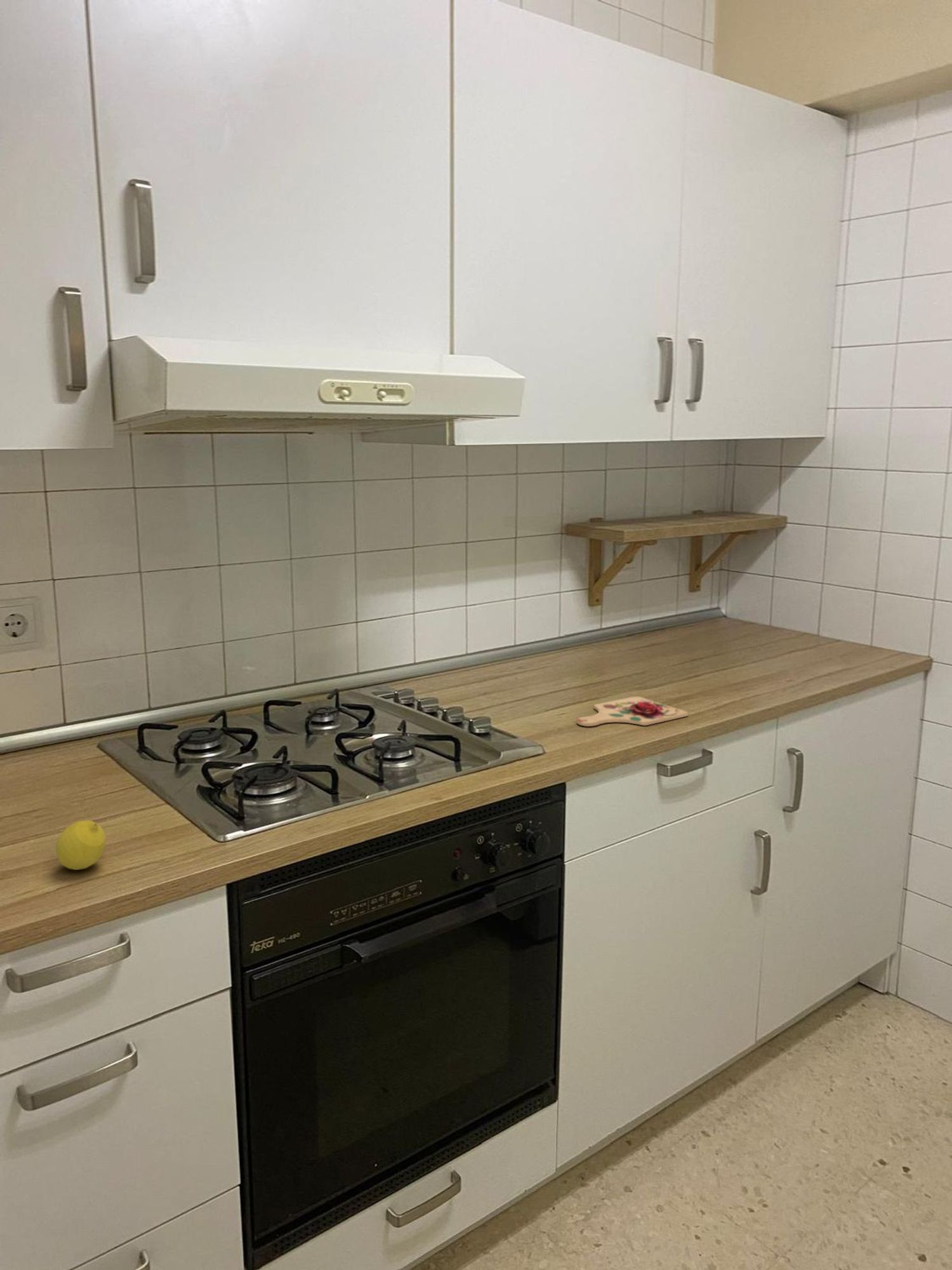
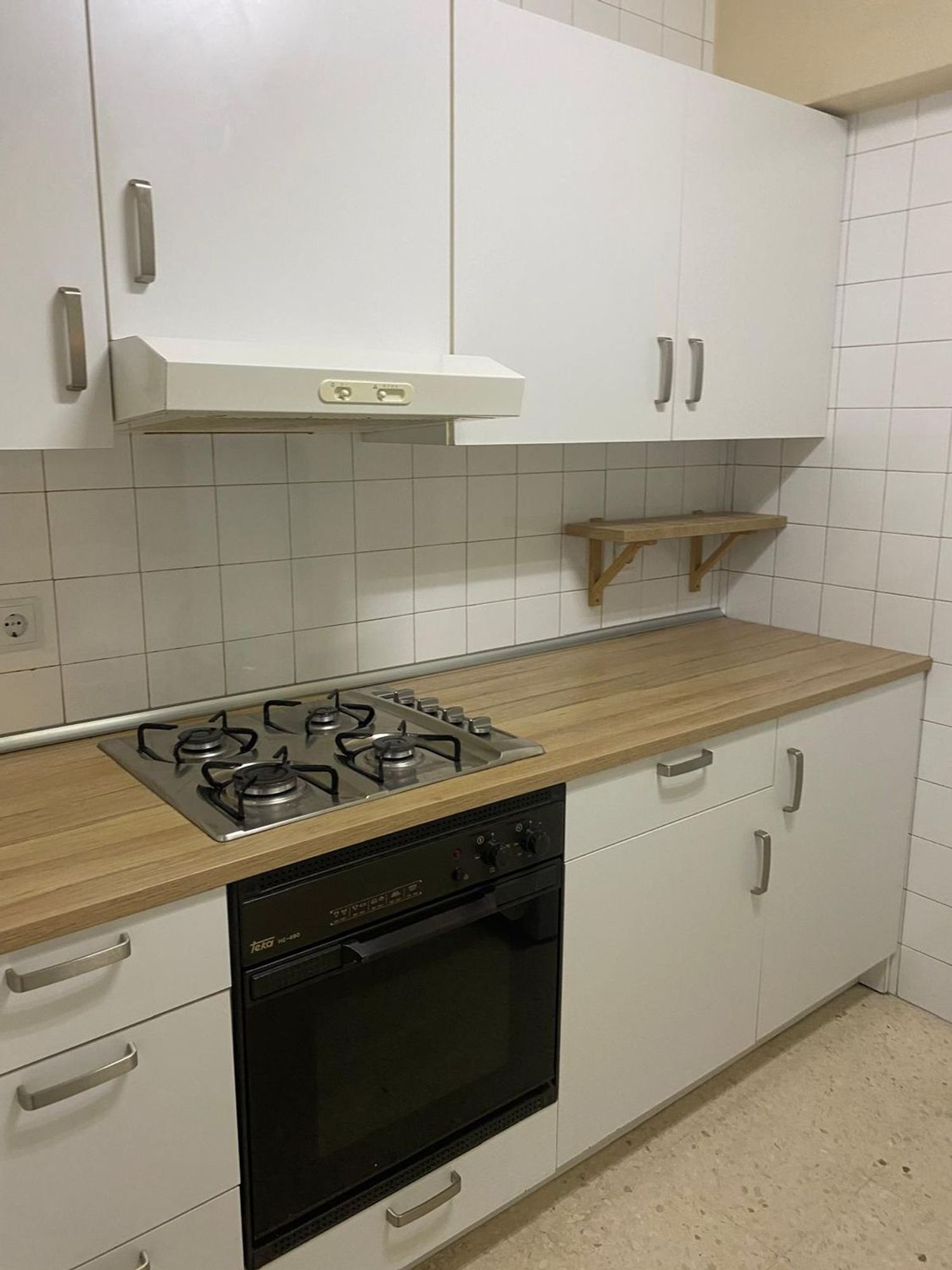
- fruit (81, 845)
- cutting board (623, 709)
